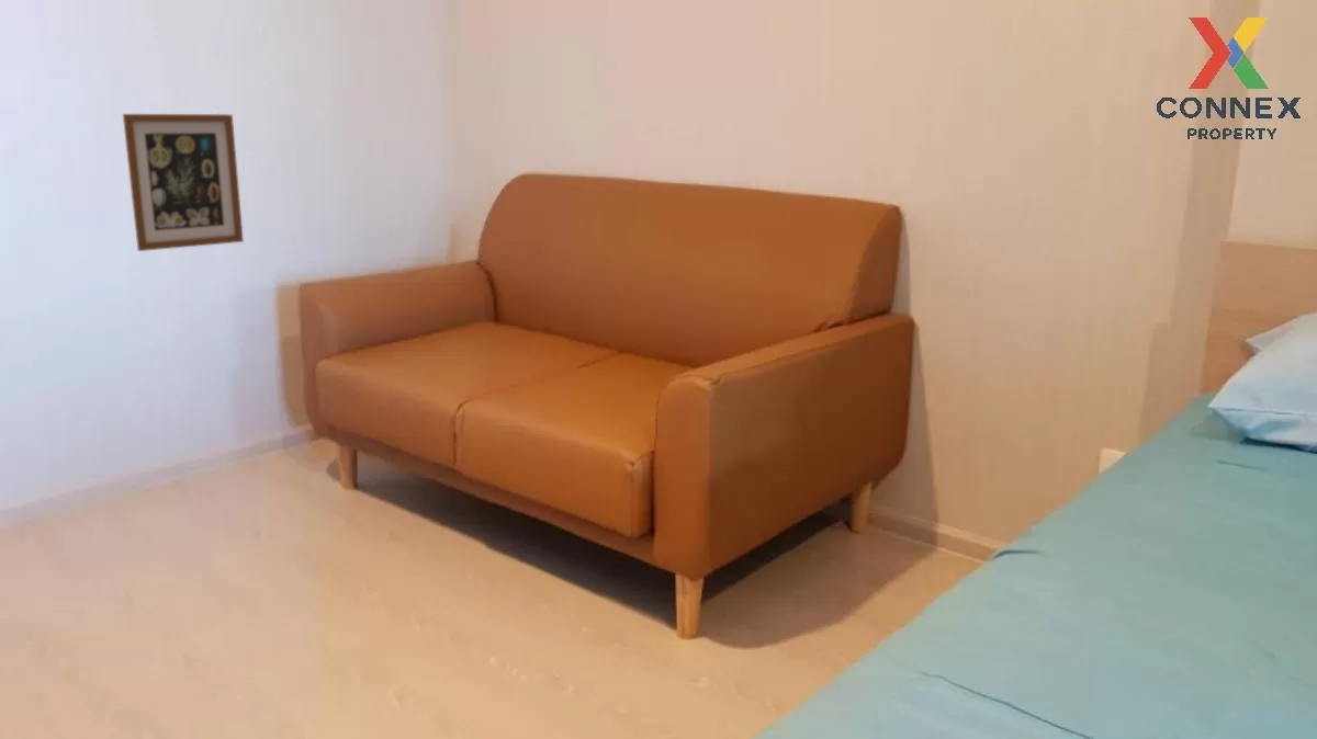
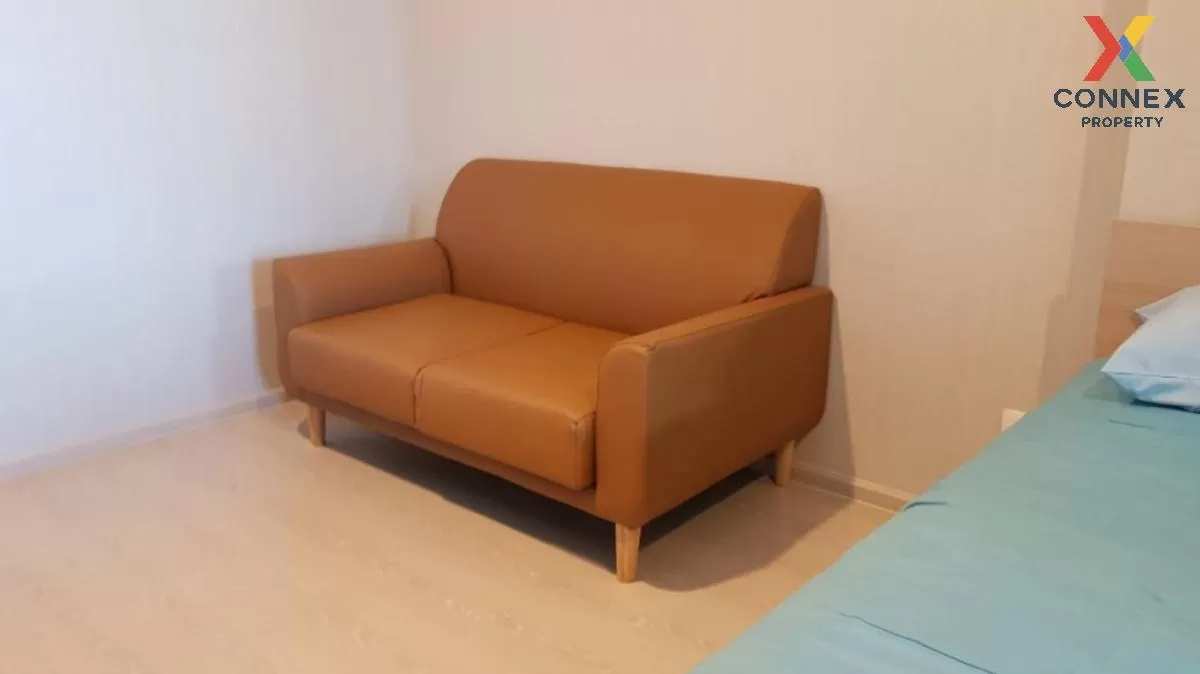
- wall art (185, 181)
